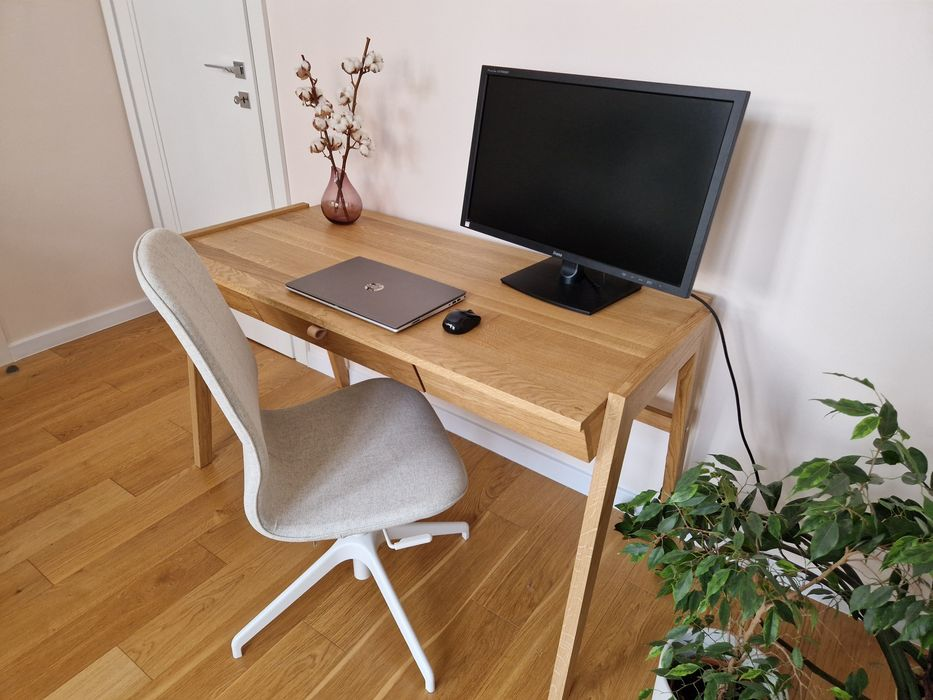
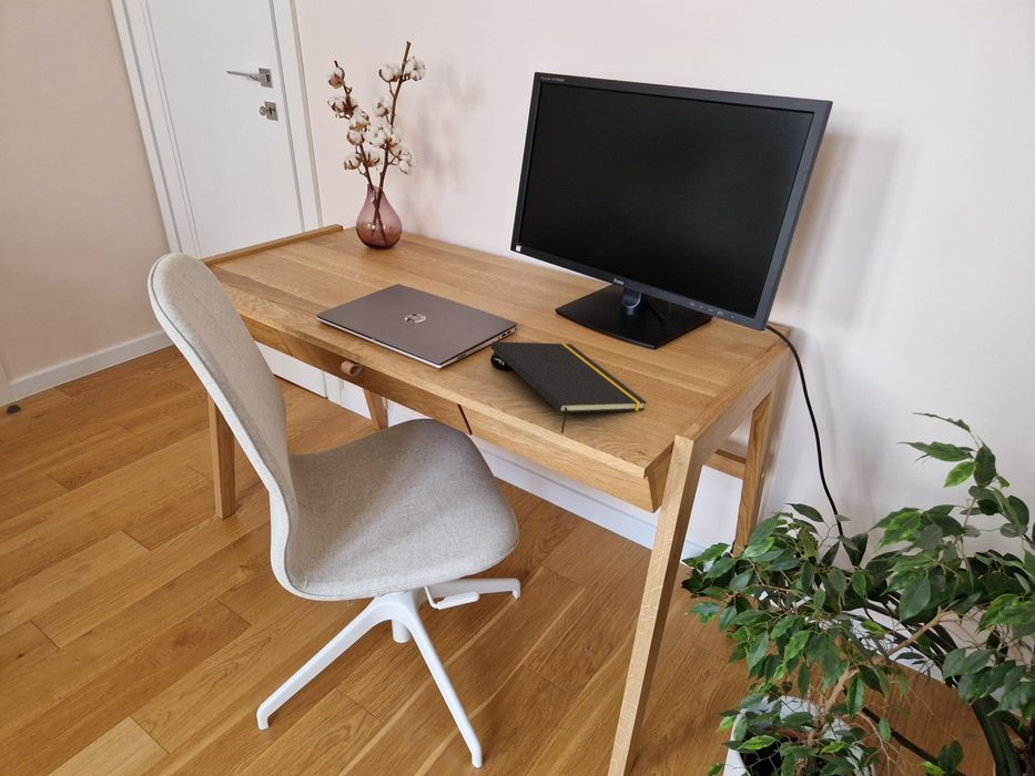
+ notepad (565, 374)
